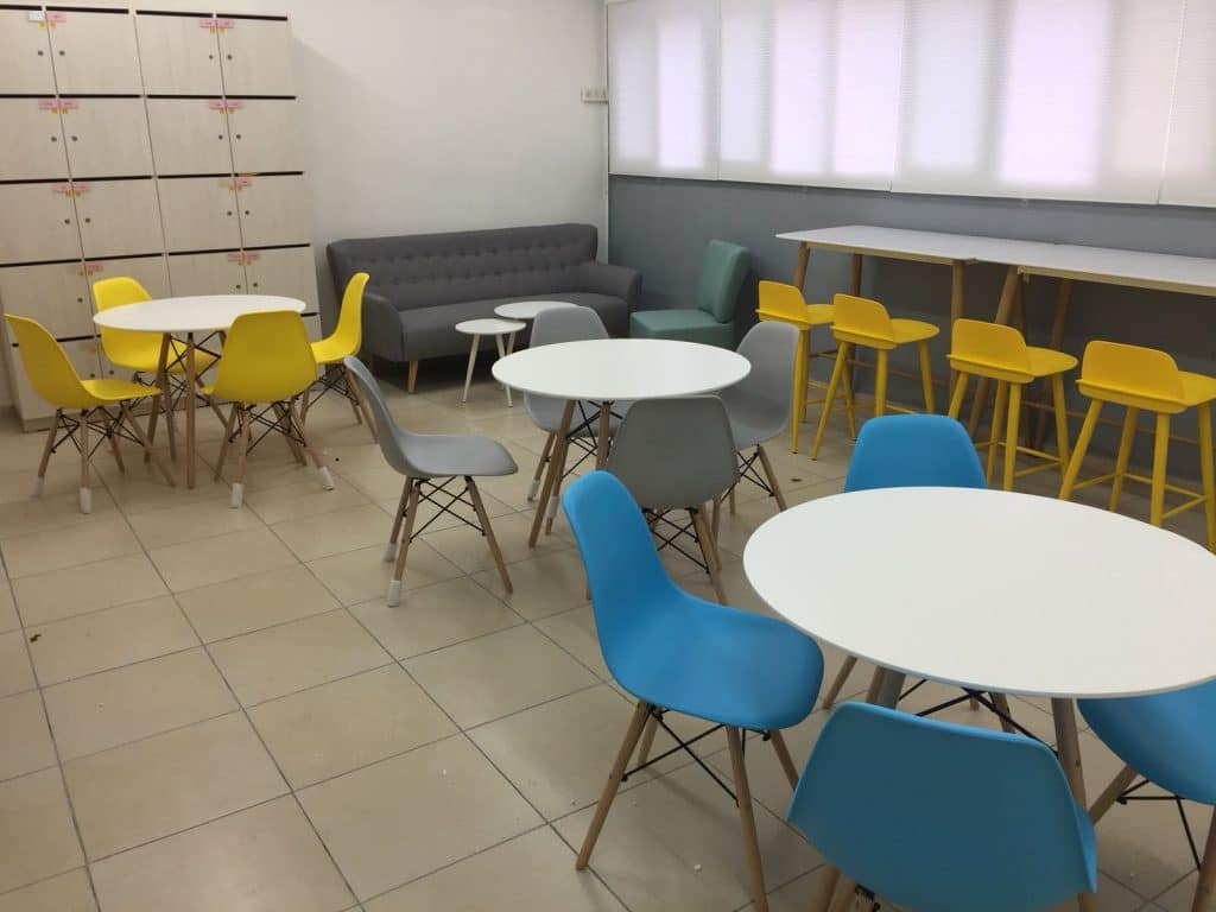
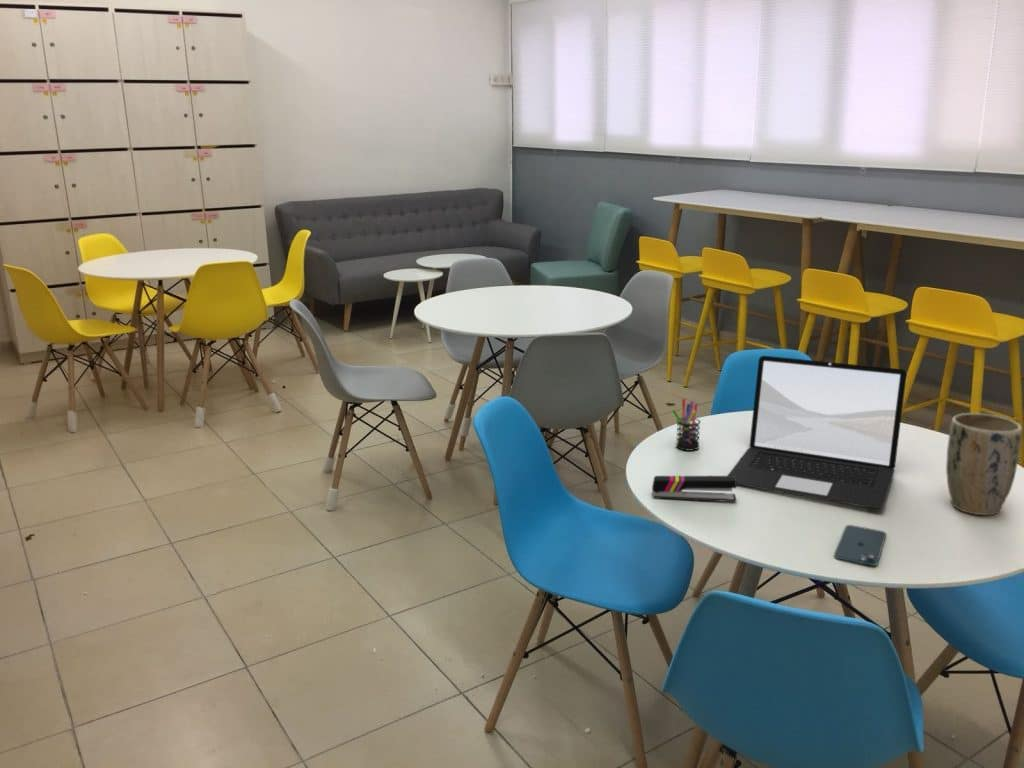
+ plant pot (980, 464)
+ smartphone (860, 543)
+ stapler (693, 486)
+ laptop (815, 426)
+ pen holder (685, 424)
